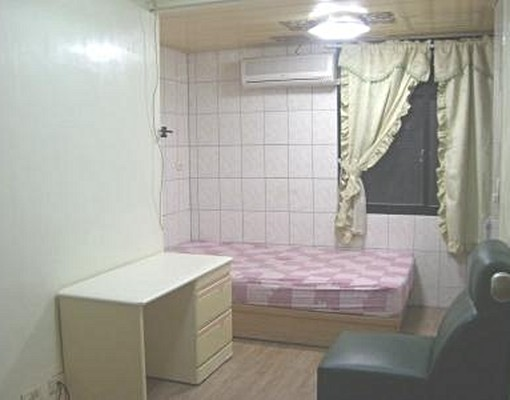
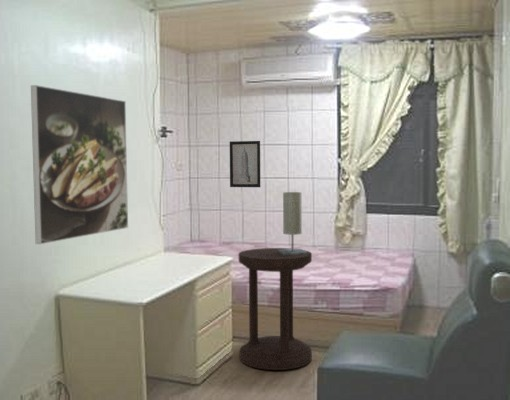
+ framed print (85, 165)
+ side table (280, 305)
+ table lamp (292, 222)
+ wall art (244, 164)
